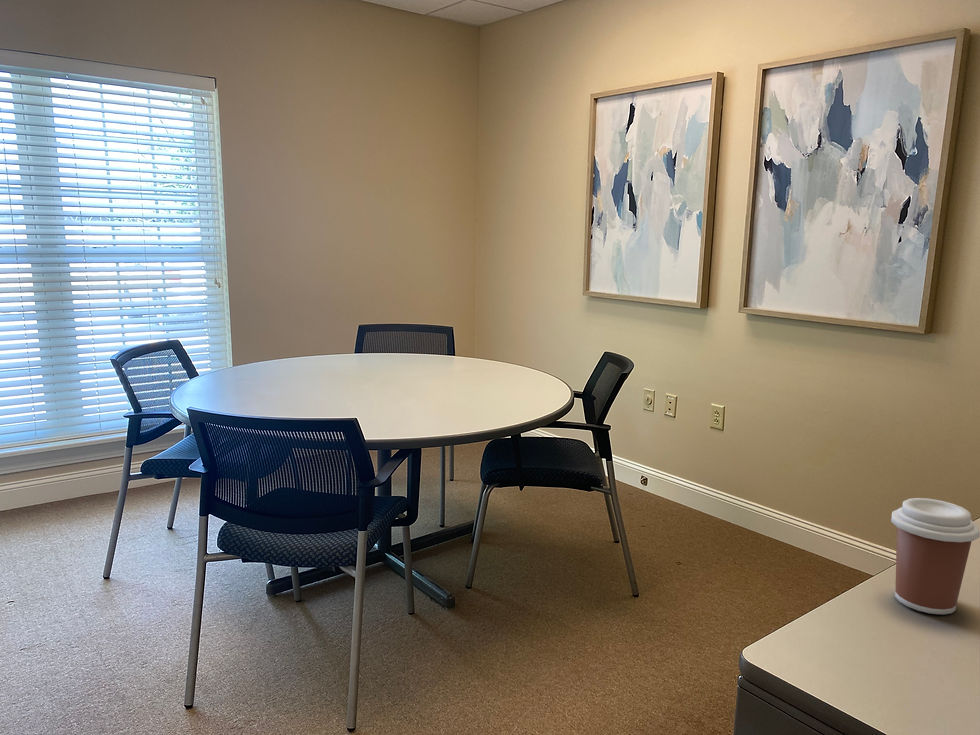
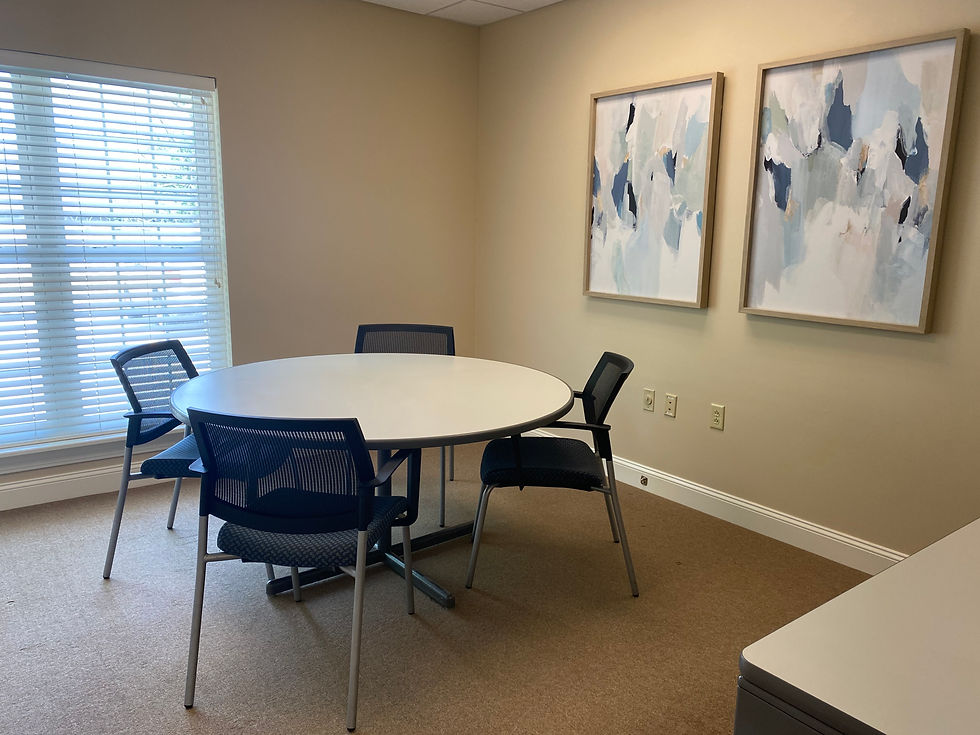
- coffee cup (930, 554)
